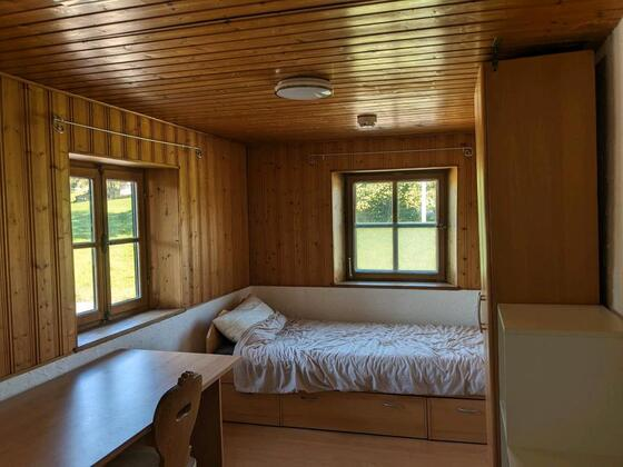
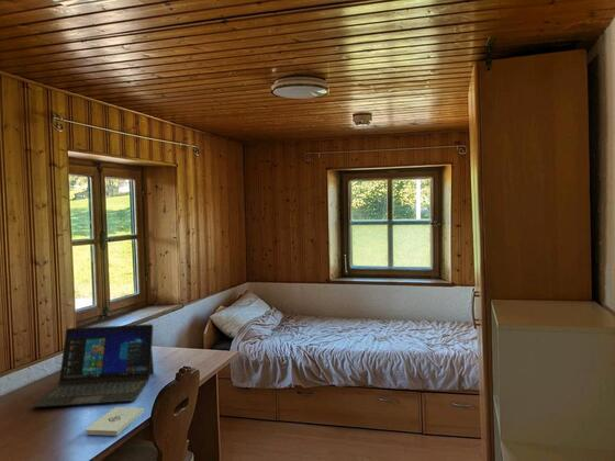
+ laptop (98, 361)
+ notepad (115, 420)
